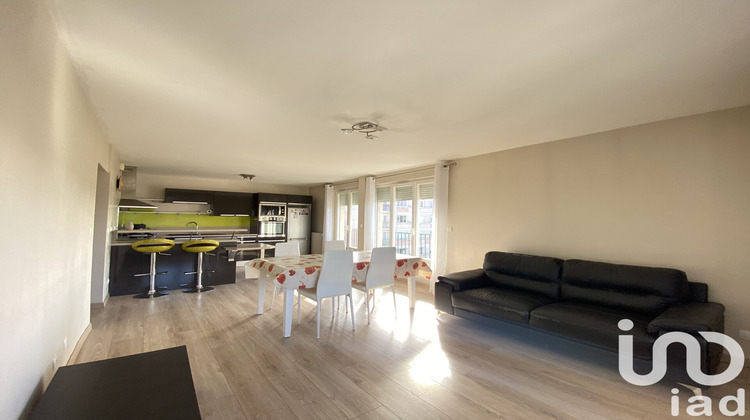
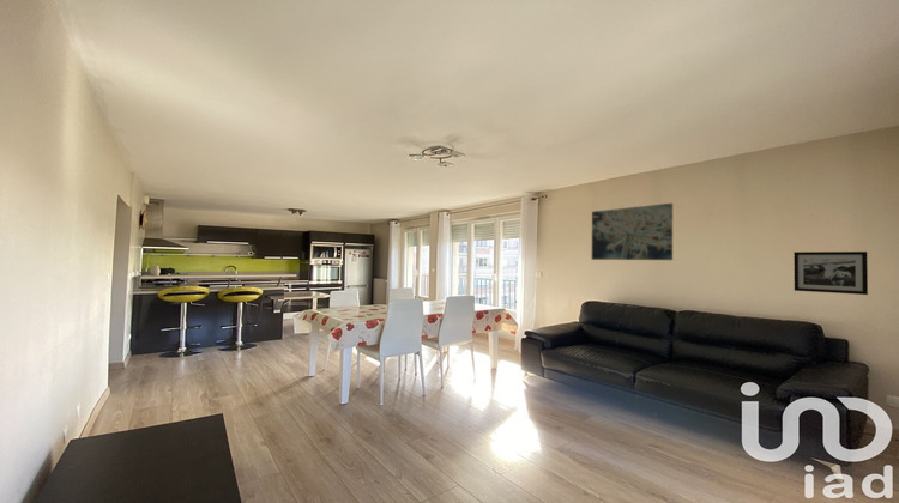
+ picture frame (828, 272)
+ wall art (628, 234)
